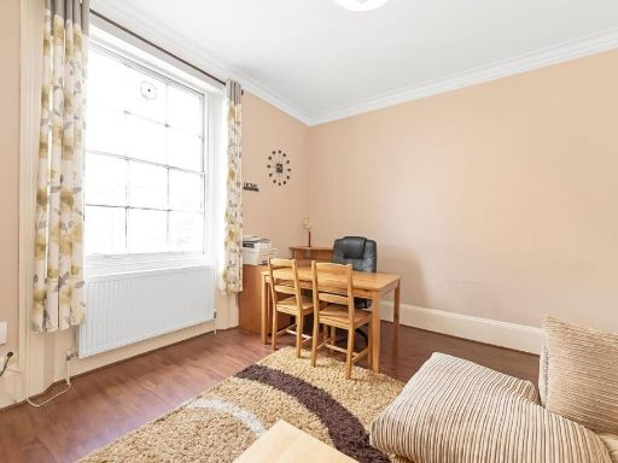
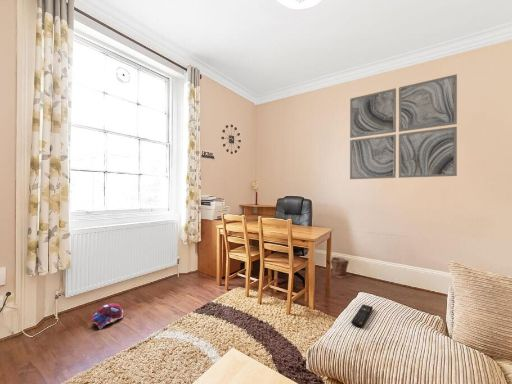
+ wall art (395, 134)
+ remote control (362, 315)
+ plant pot (339, 266)
+ plush toy (107, 313)
